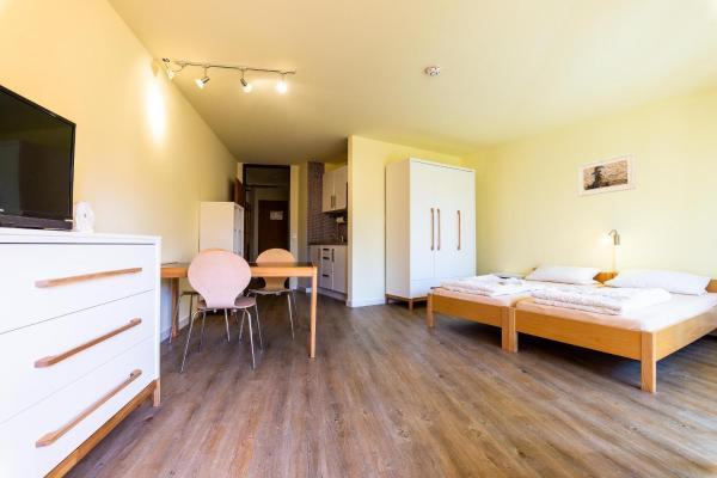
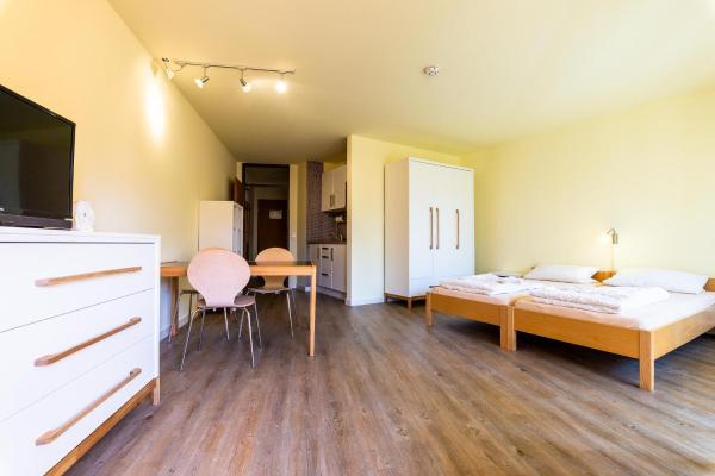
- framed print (603, 176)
